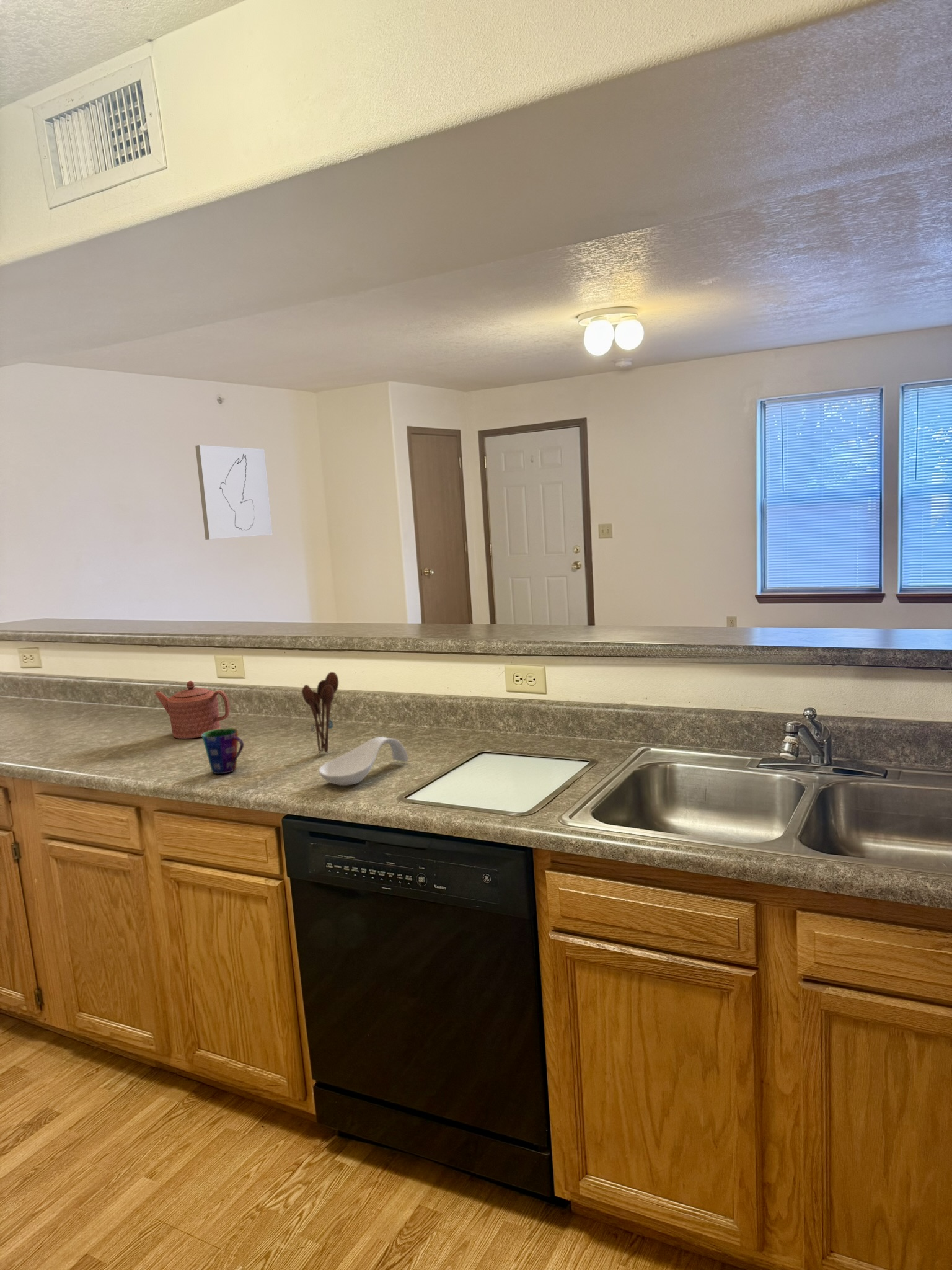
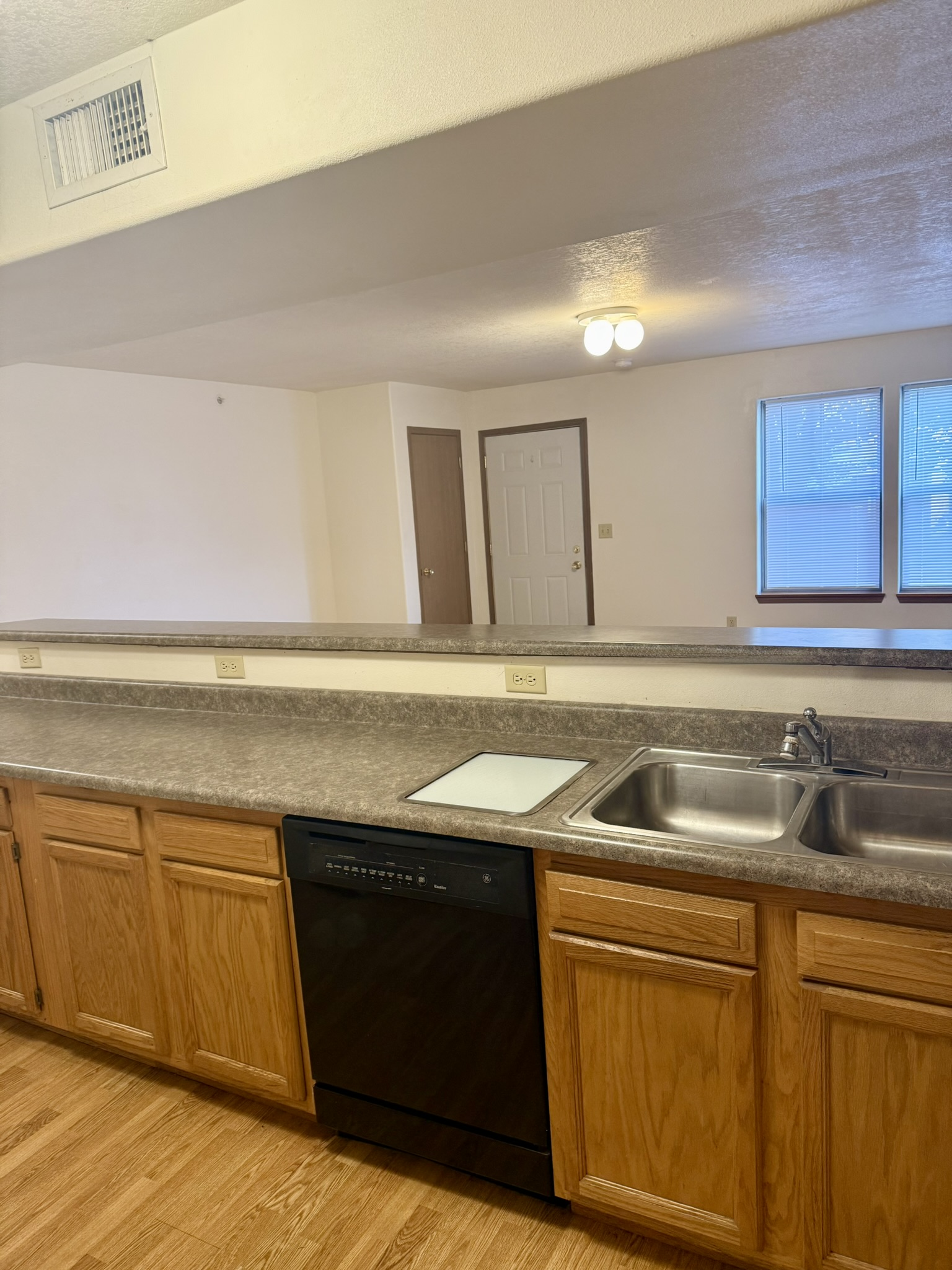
- teapot (193, 706)
- utensil holder (323, 713)
- cup (226, 752)
- wall art (236, 492)
- spoon rest (364, 759)
